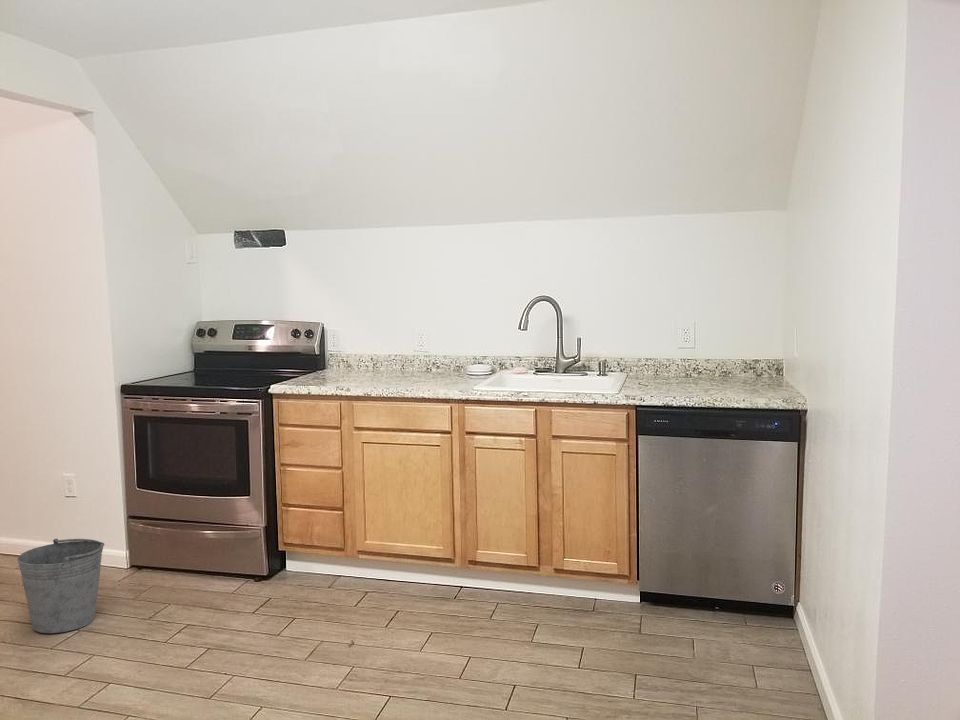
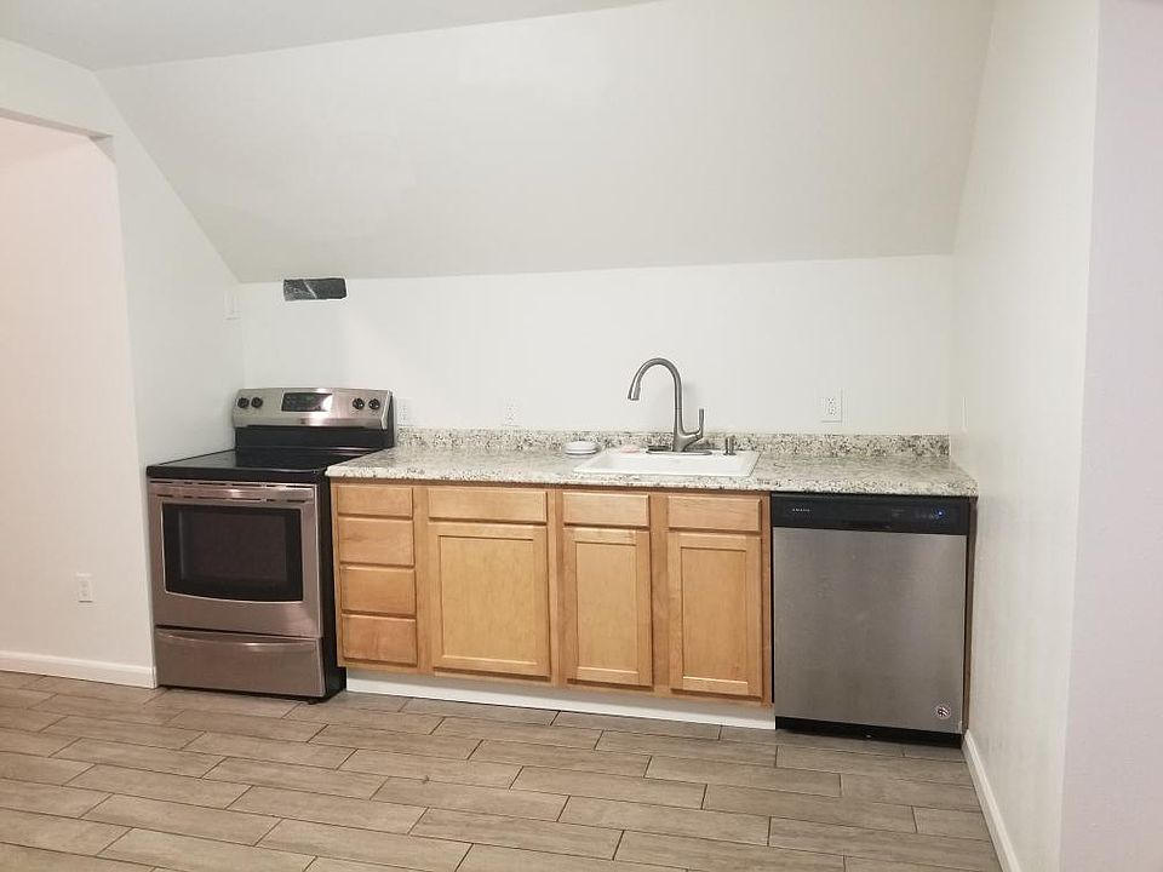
- bucket (63, 584)
